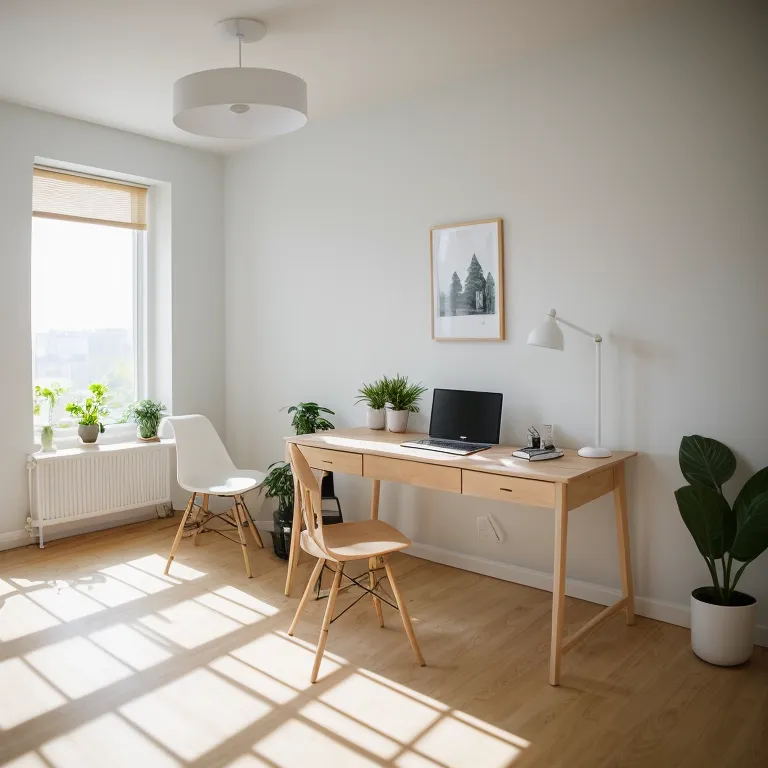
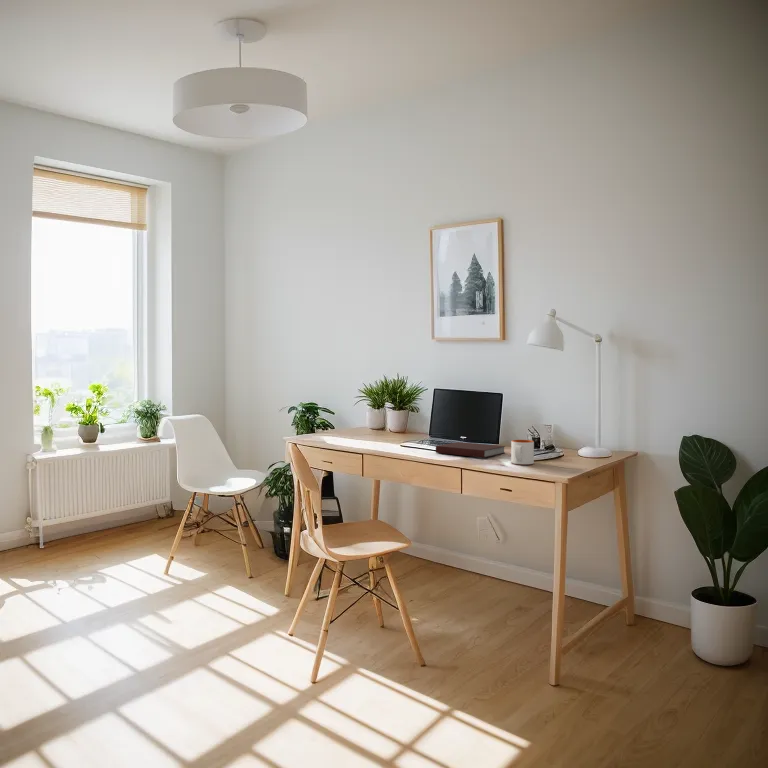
+ notebook (470, 449)
+ mug (521, 452)
